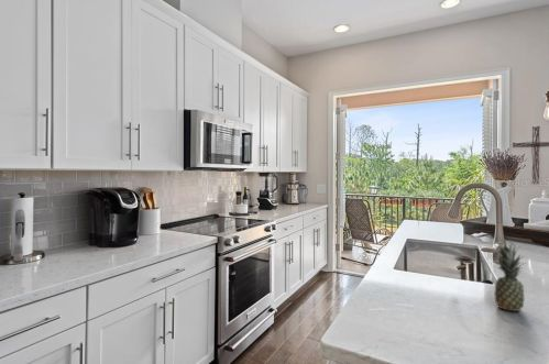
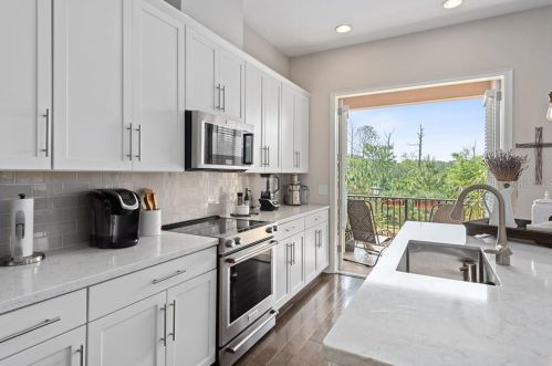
- fruit (507, 273)
